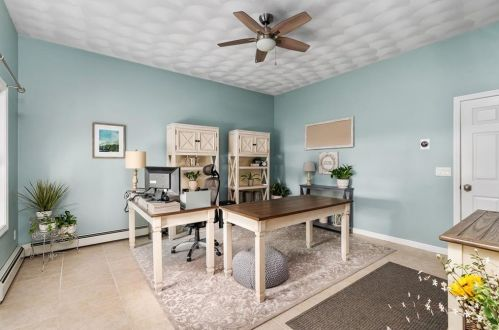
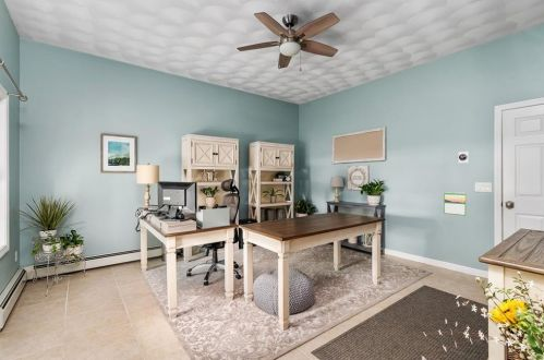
+ calendar (455, 203)
